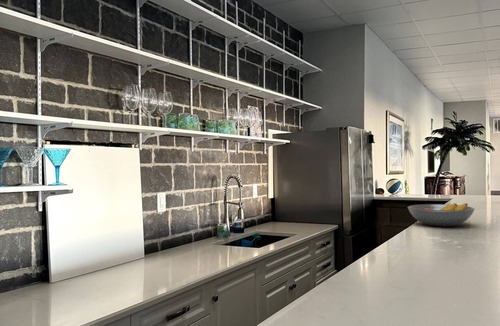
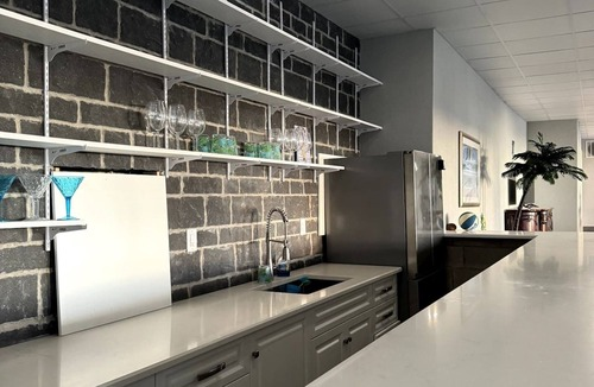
- fruit bowl (440, 213)
